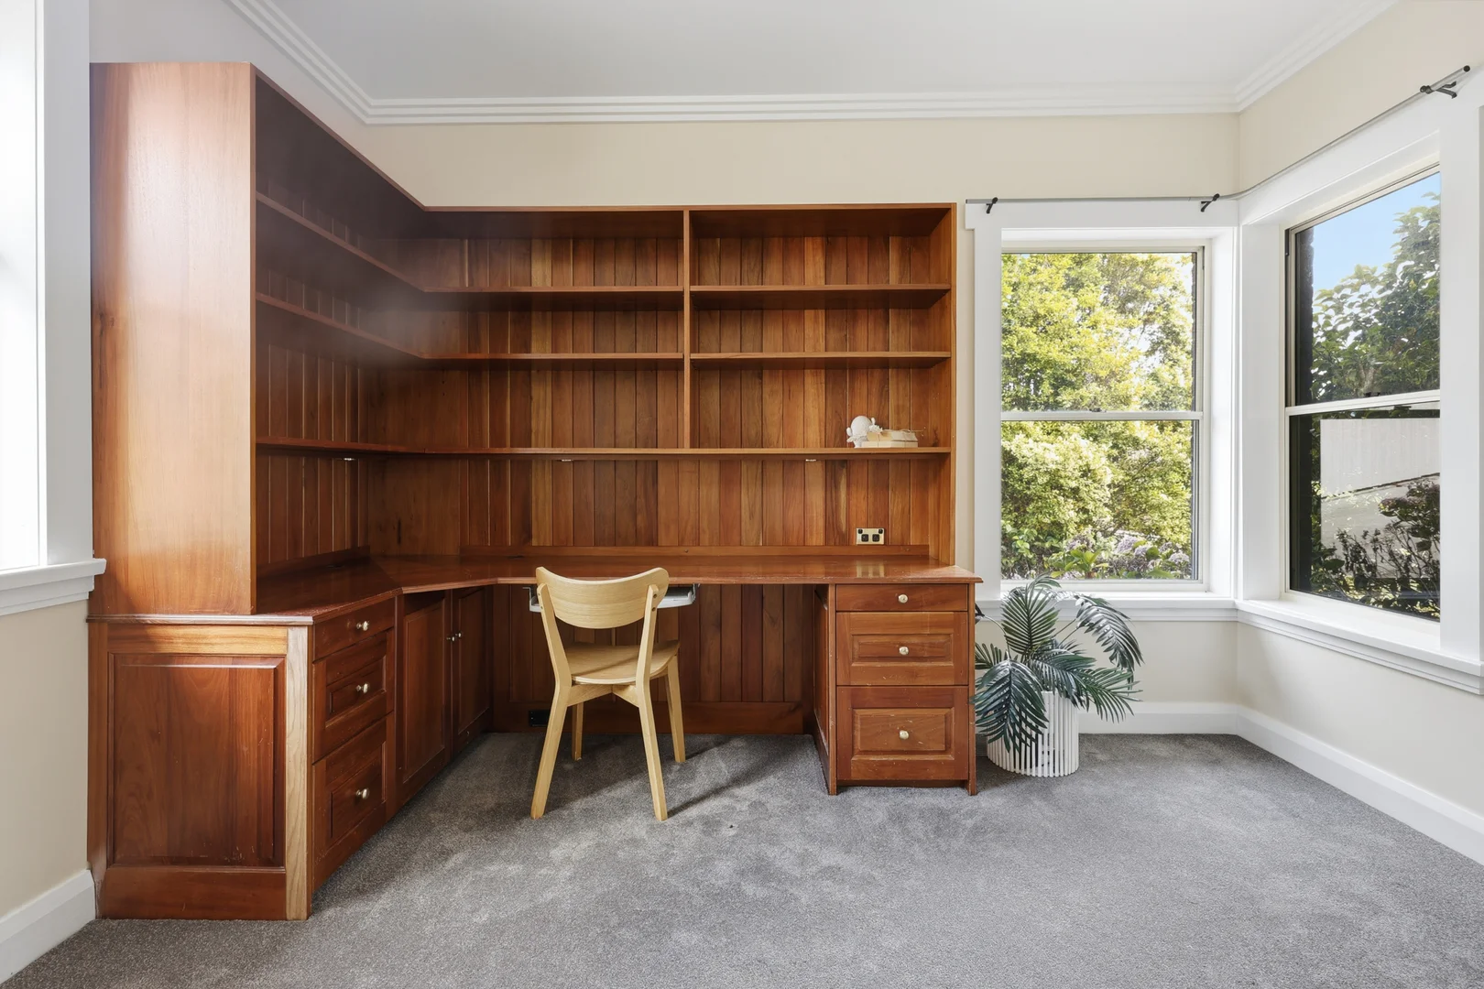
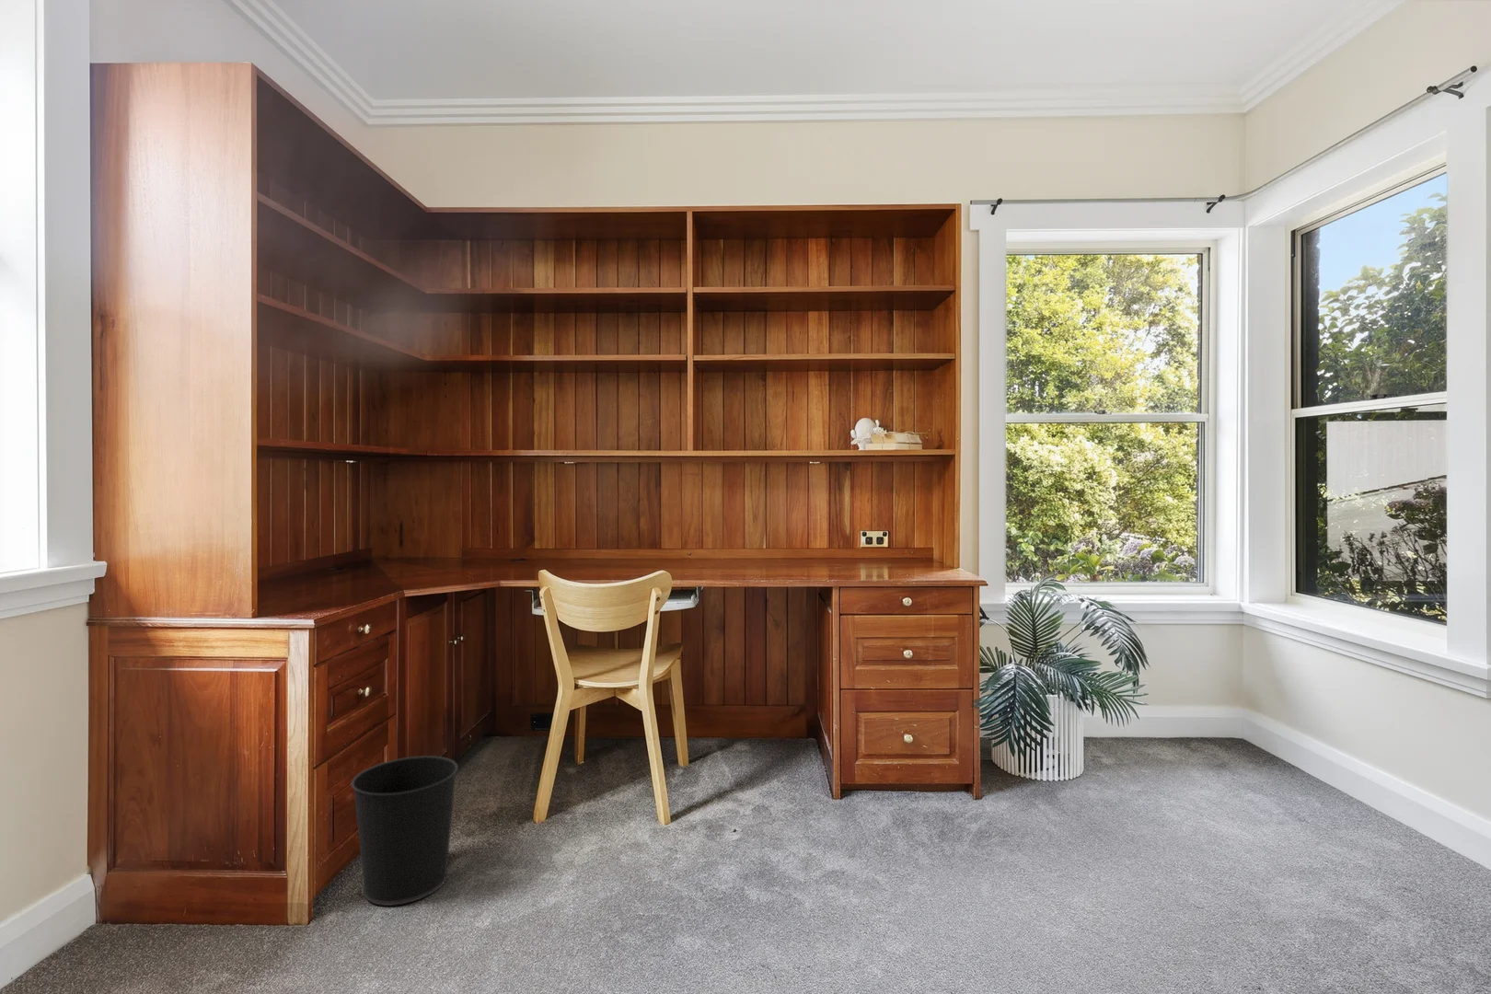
+ wastebasket (406, 829)
